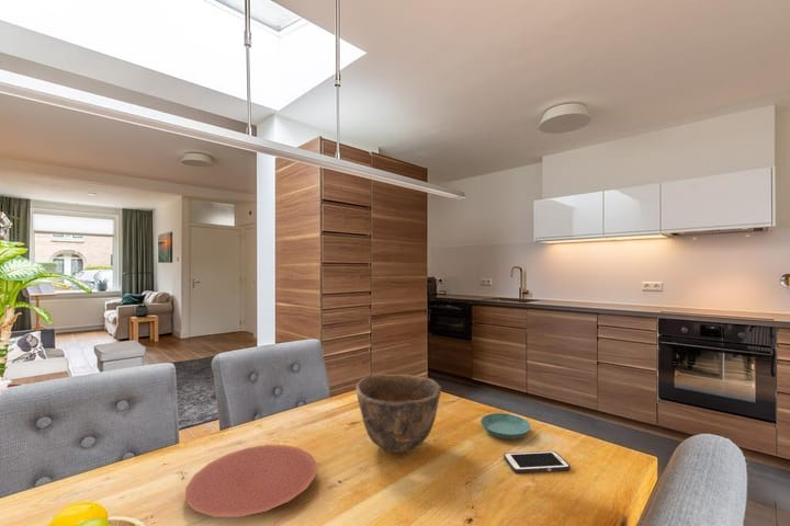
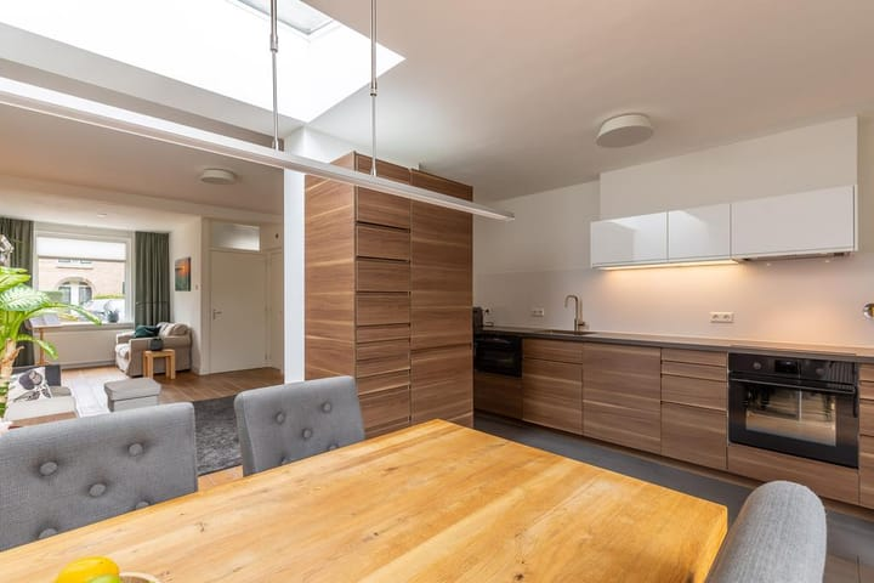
- plate (255, 480)
- bowl (398, 415)
- saucer (505, 426)
- cell phone (535, 461)
